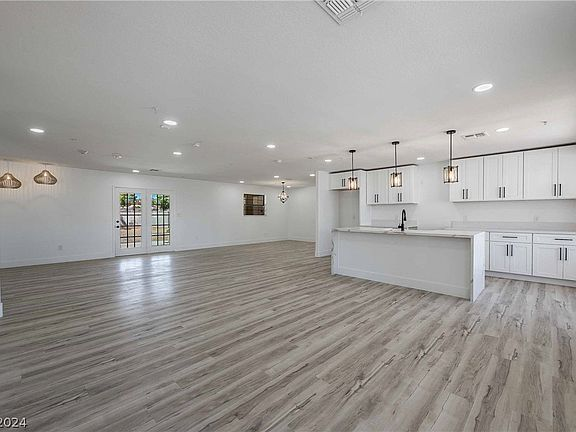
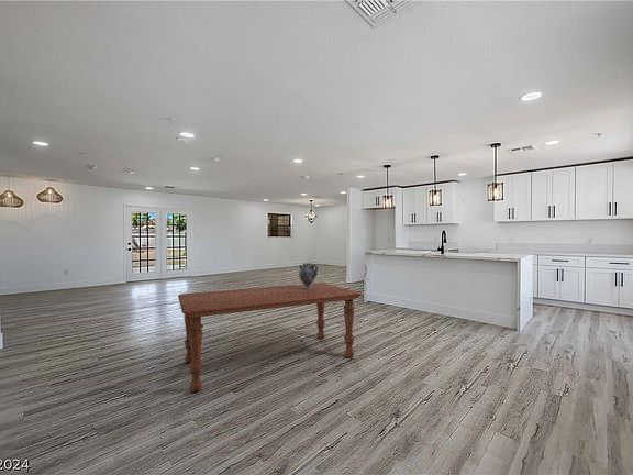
+ dining table (270, 308)
+ ceramic jug (308, 276)
